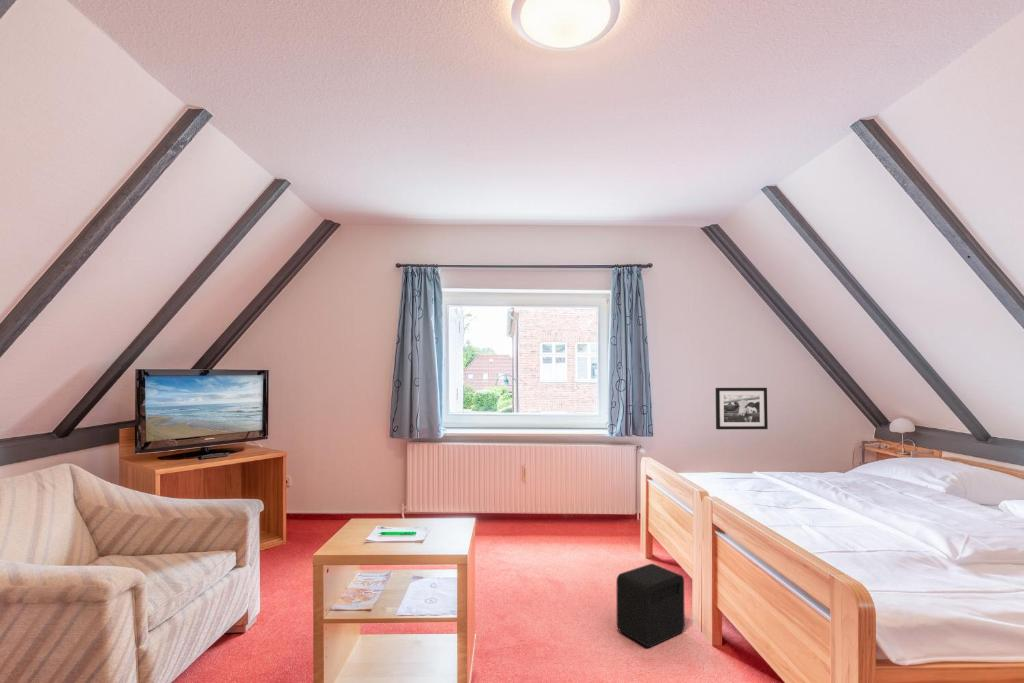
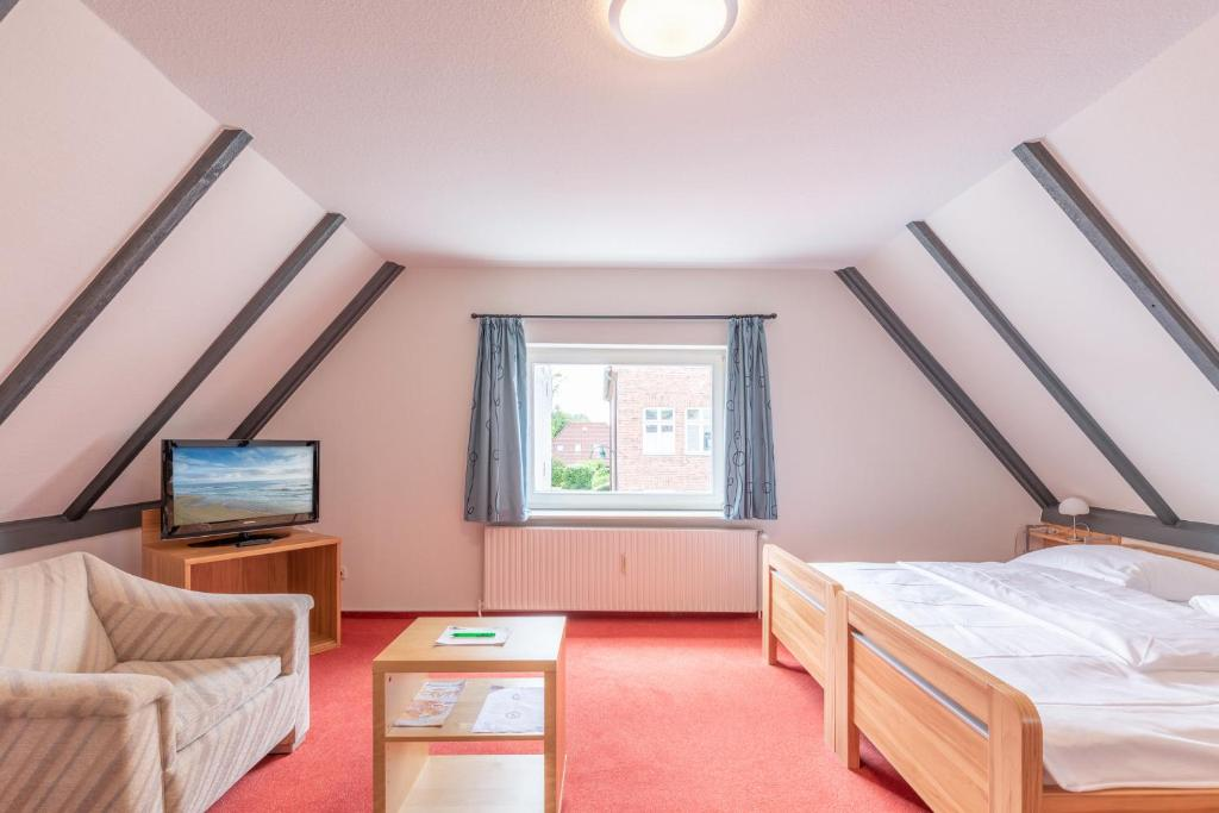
- picture frame (741, 408)
- air purifier (649, 602)
